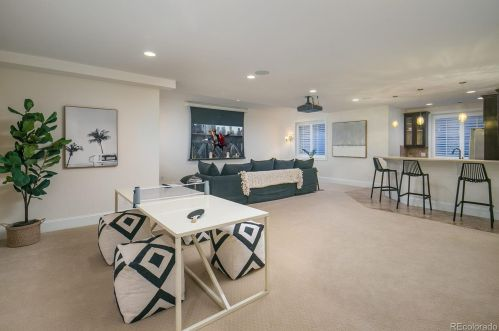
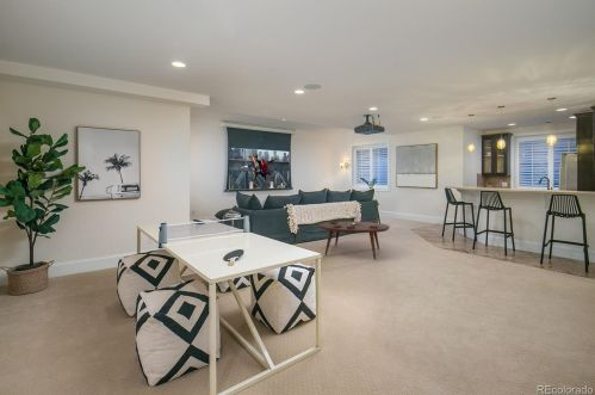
+ coffee table (353, 232)
